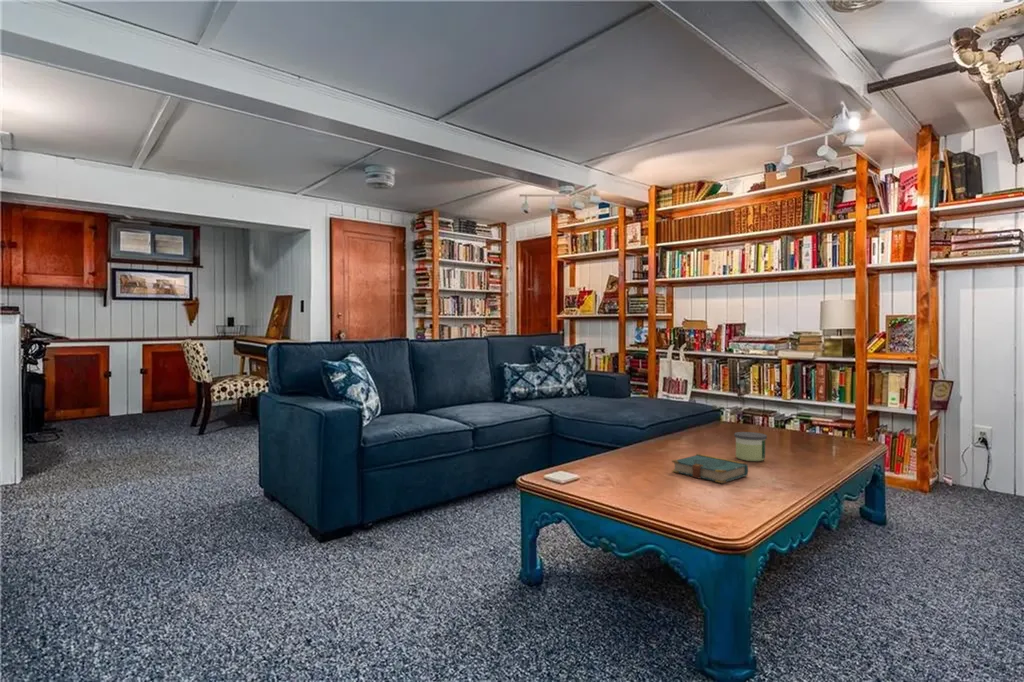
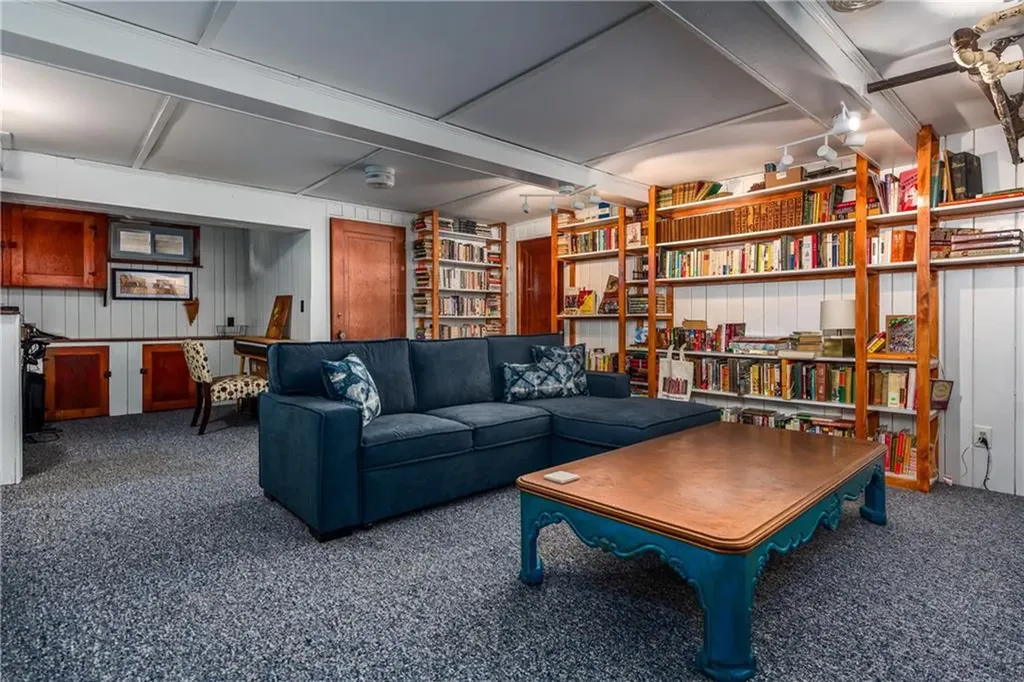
- candle (750, 446)
- book (708, 467)
